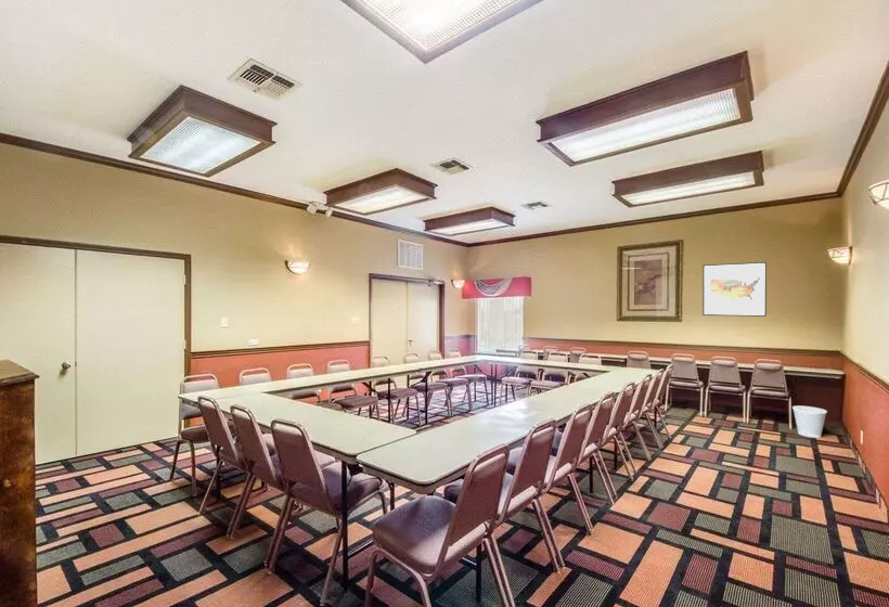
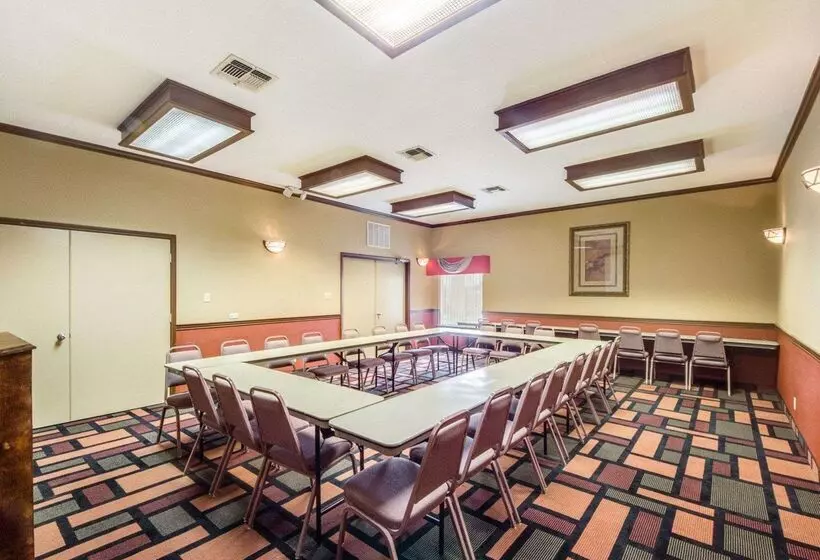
- wall art (733, 289)
- wastebasket (809, 422)
